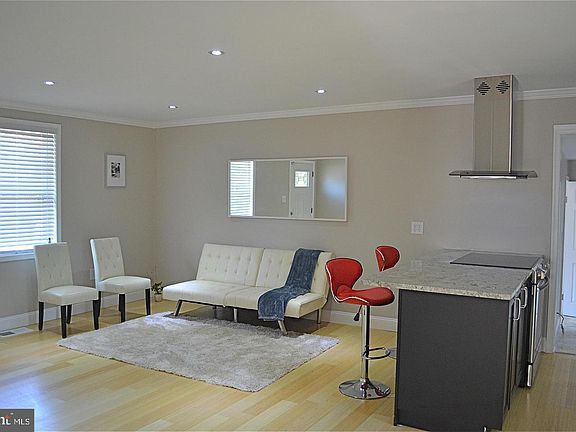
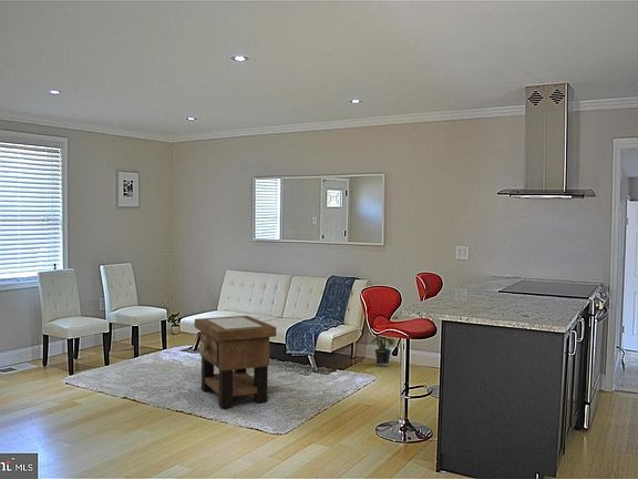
+ potted plant (380, 336)
+ side table (230, 358)
